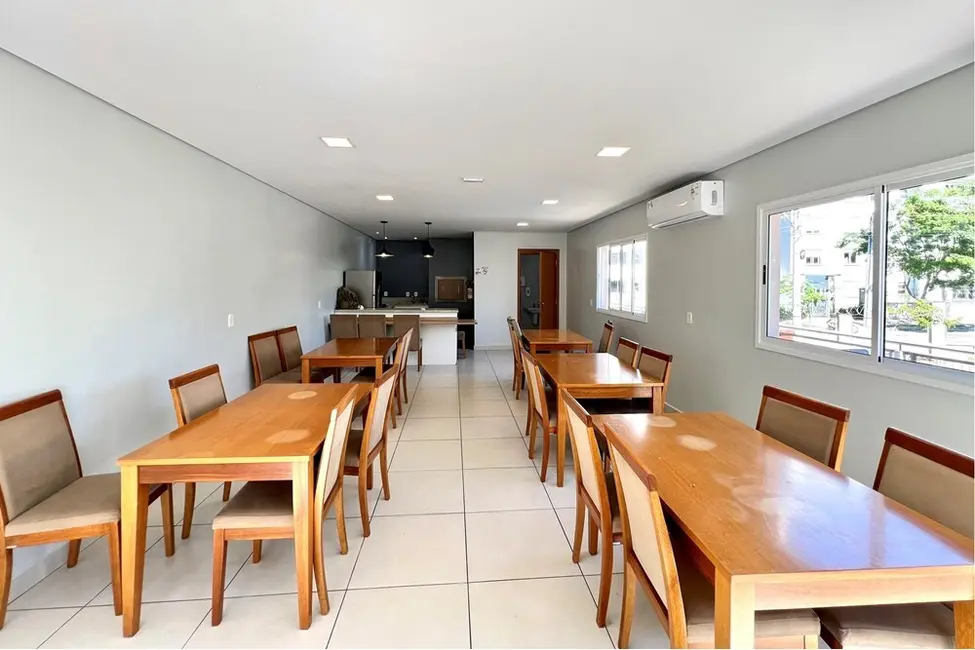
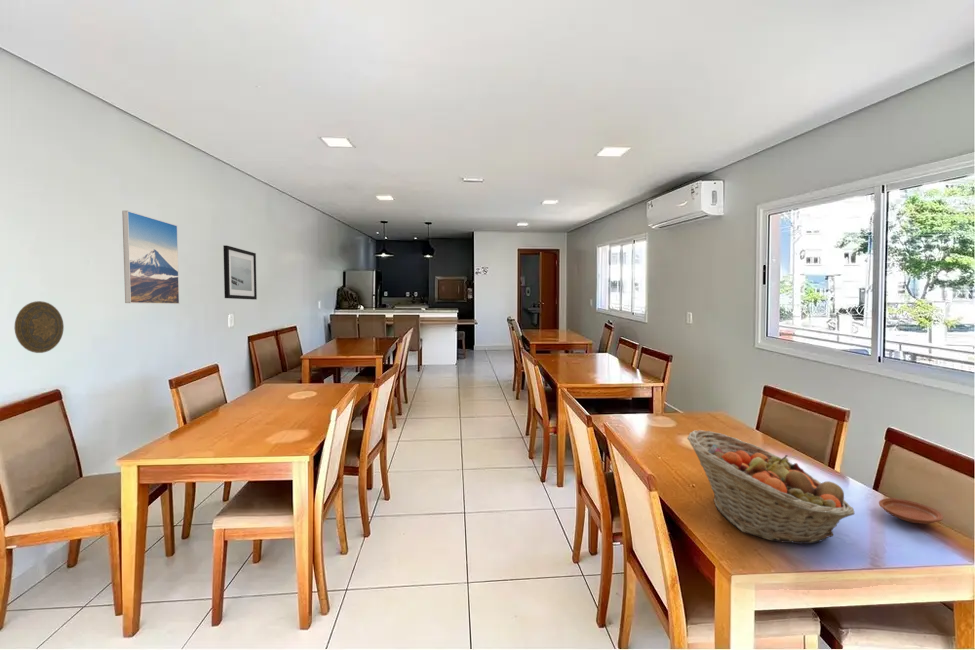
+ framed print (153, 261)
+ fruit basket (761, 479)
+ wall art (241, 274)
+ plate (909, 513)
+ decorative plate (42, 327)
